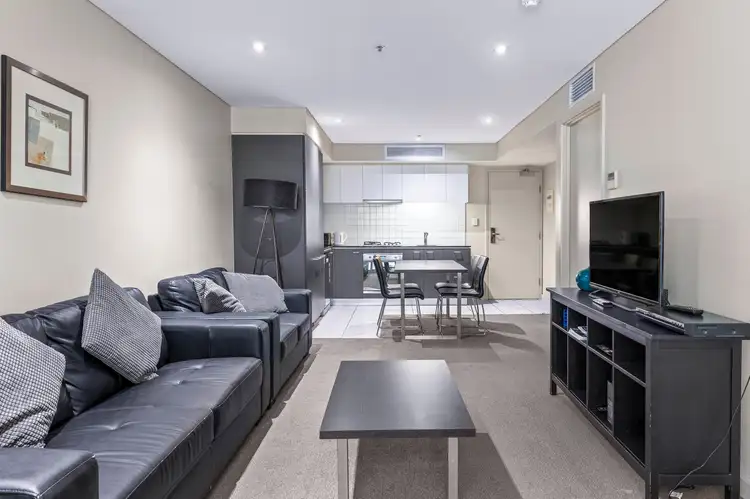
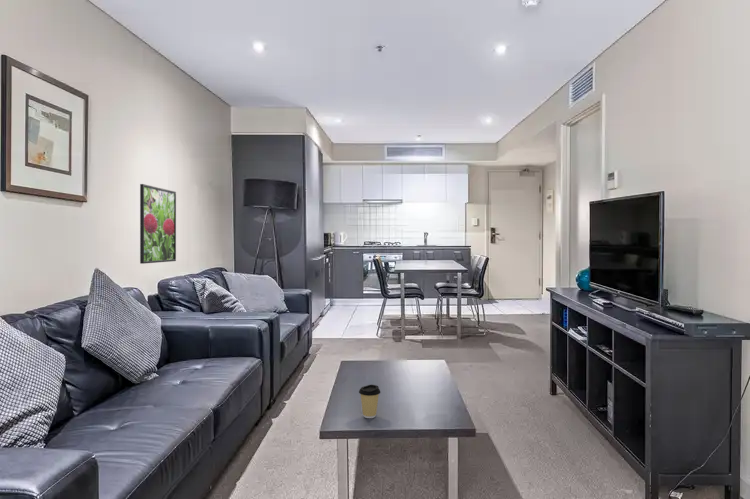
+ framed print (159, 225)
+ coffee cup (369, 401)
